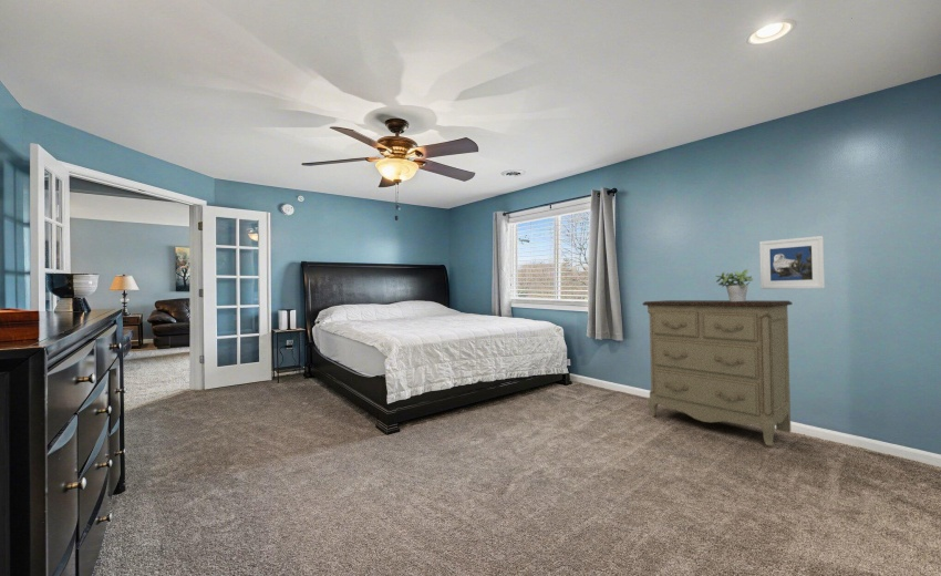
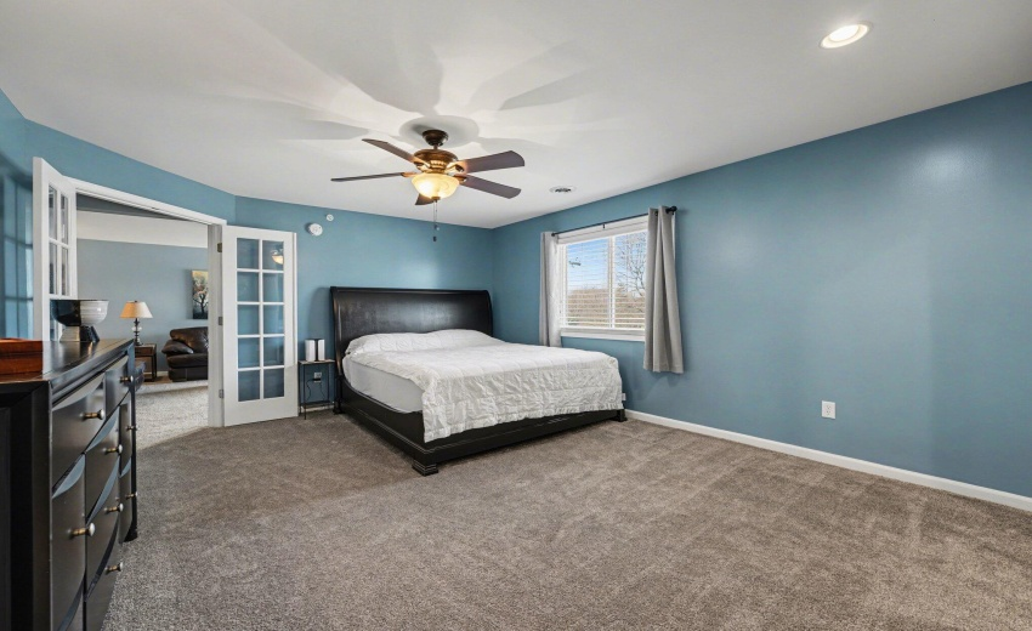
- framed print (790, 264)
- potted plant (734, 285)
- dresser (713, 362)
